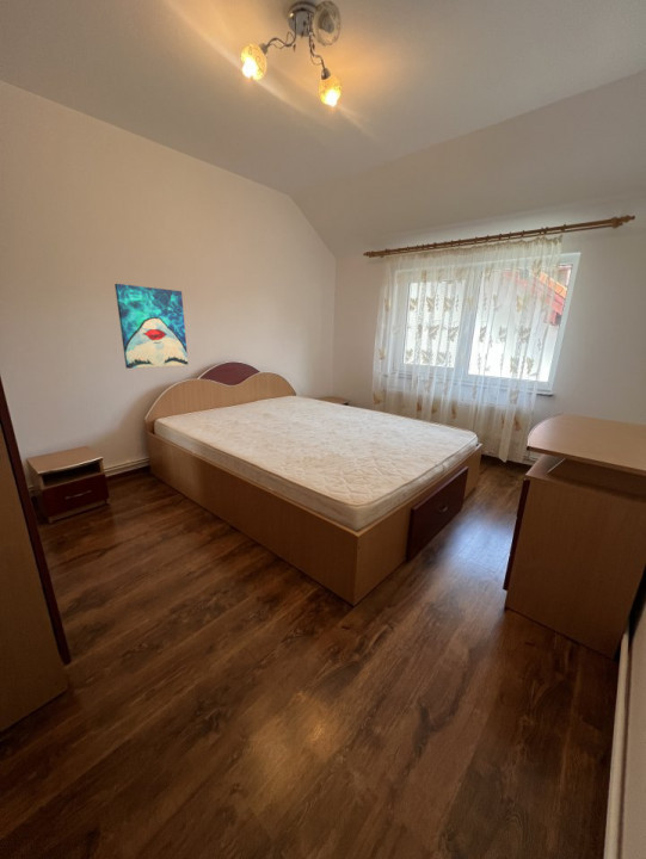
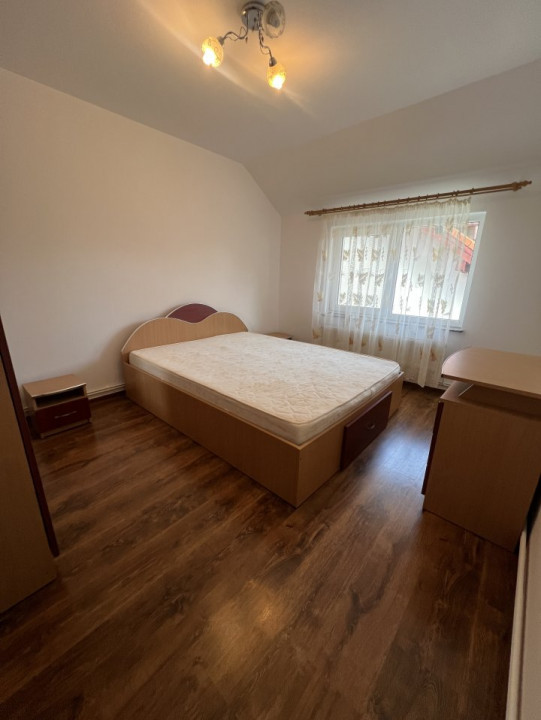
- wall art (154, 328)
